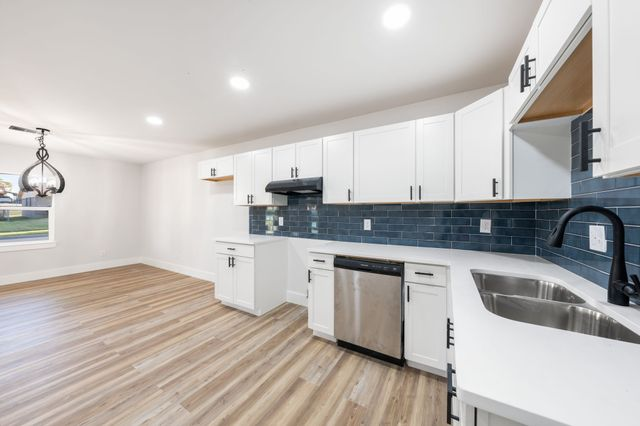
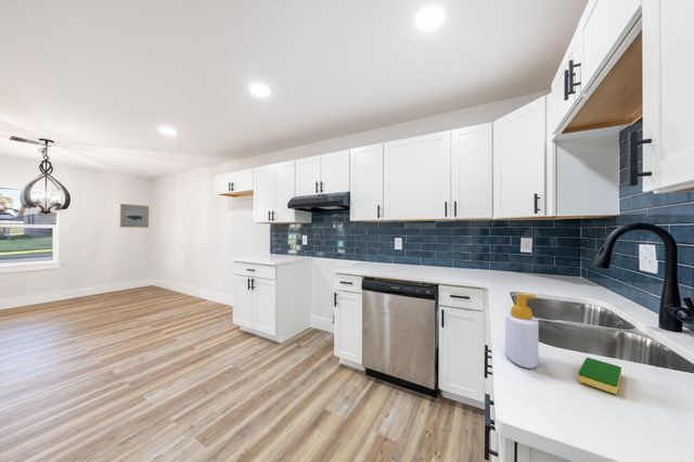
+ dish sponge (600, 373)
+ soap bottle (520, 326)
+ wall art (134, 216)
